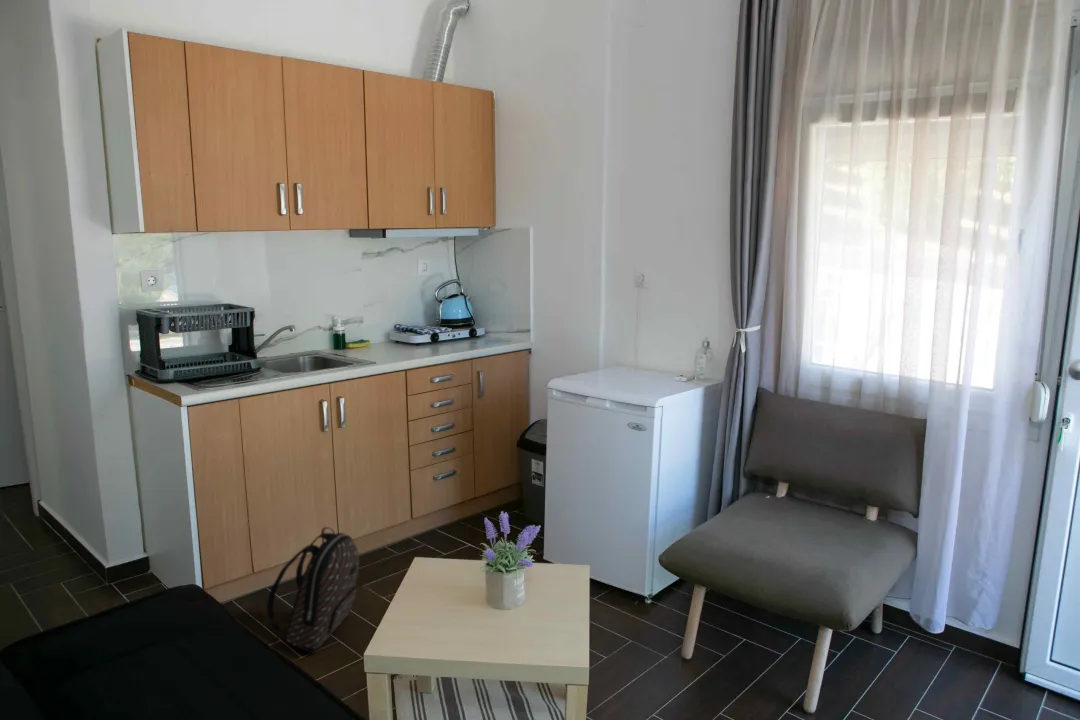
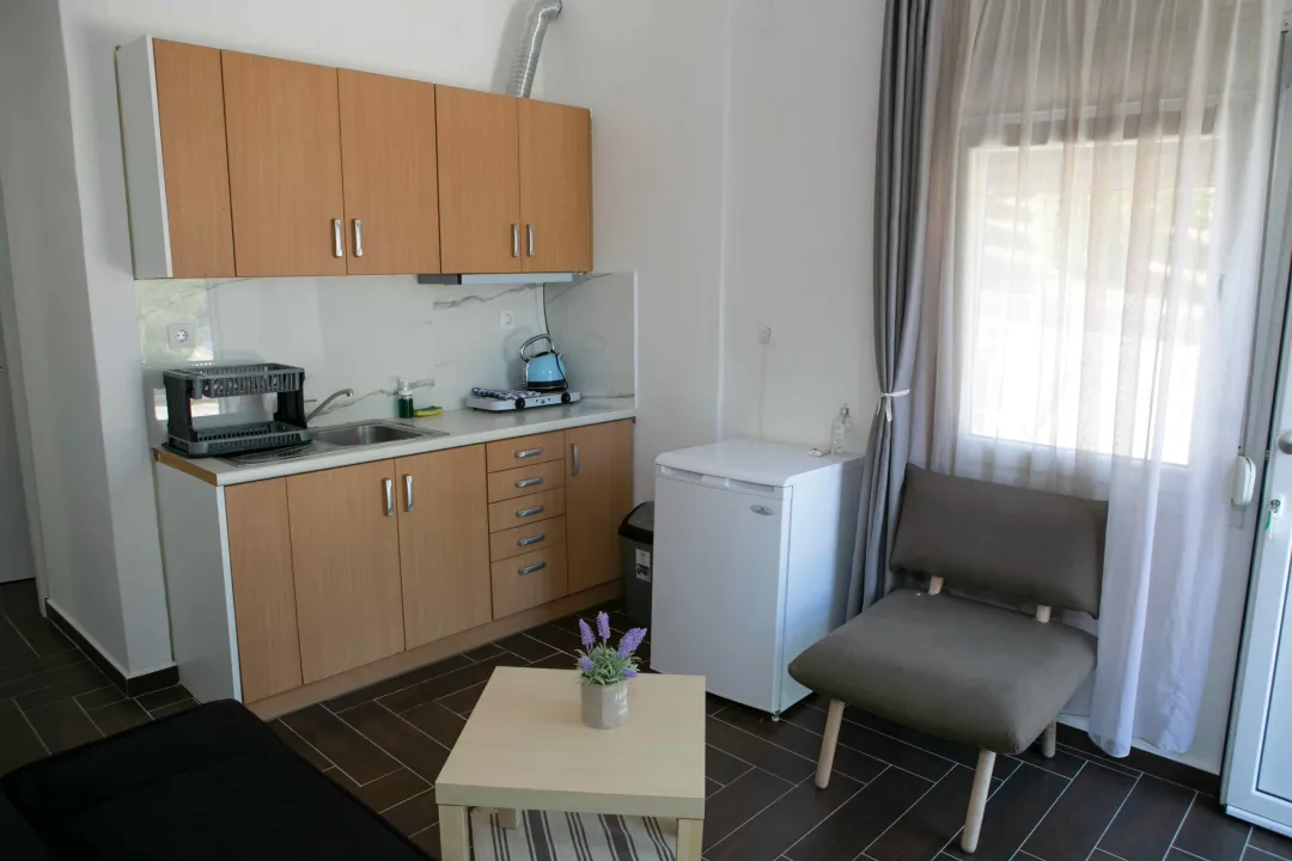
- backpack (317, 581)
